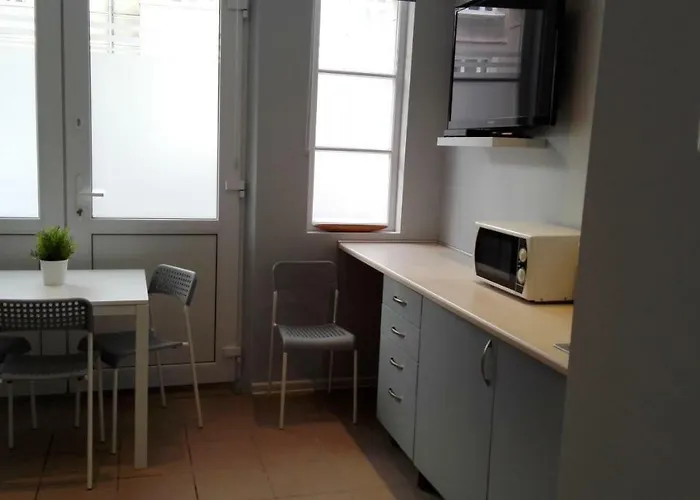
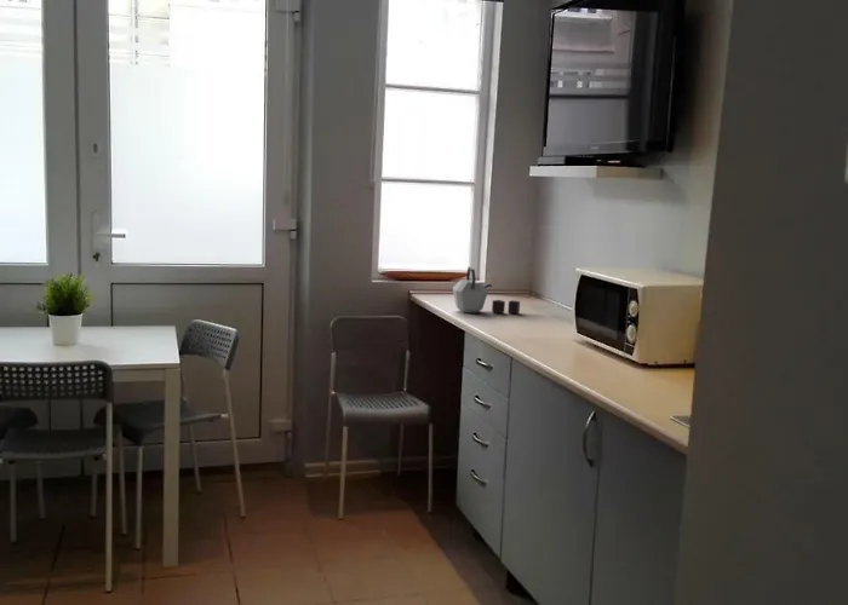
+ kettle (486, 290)
